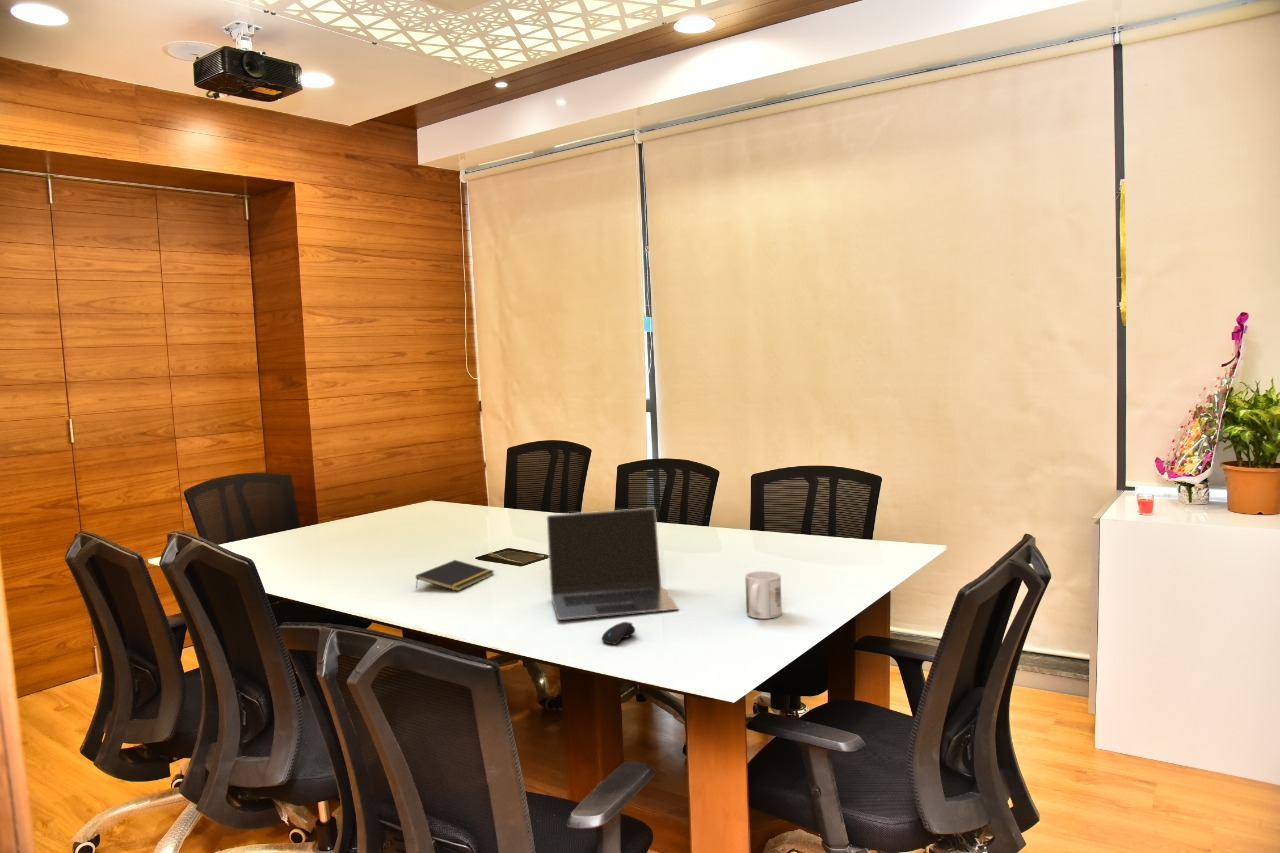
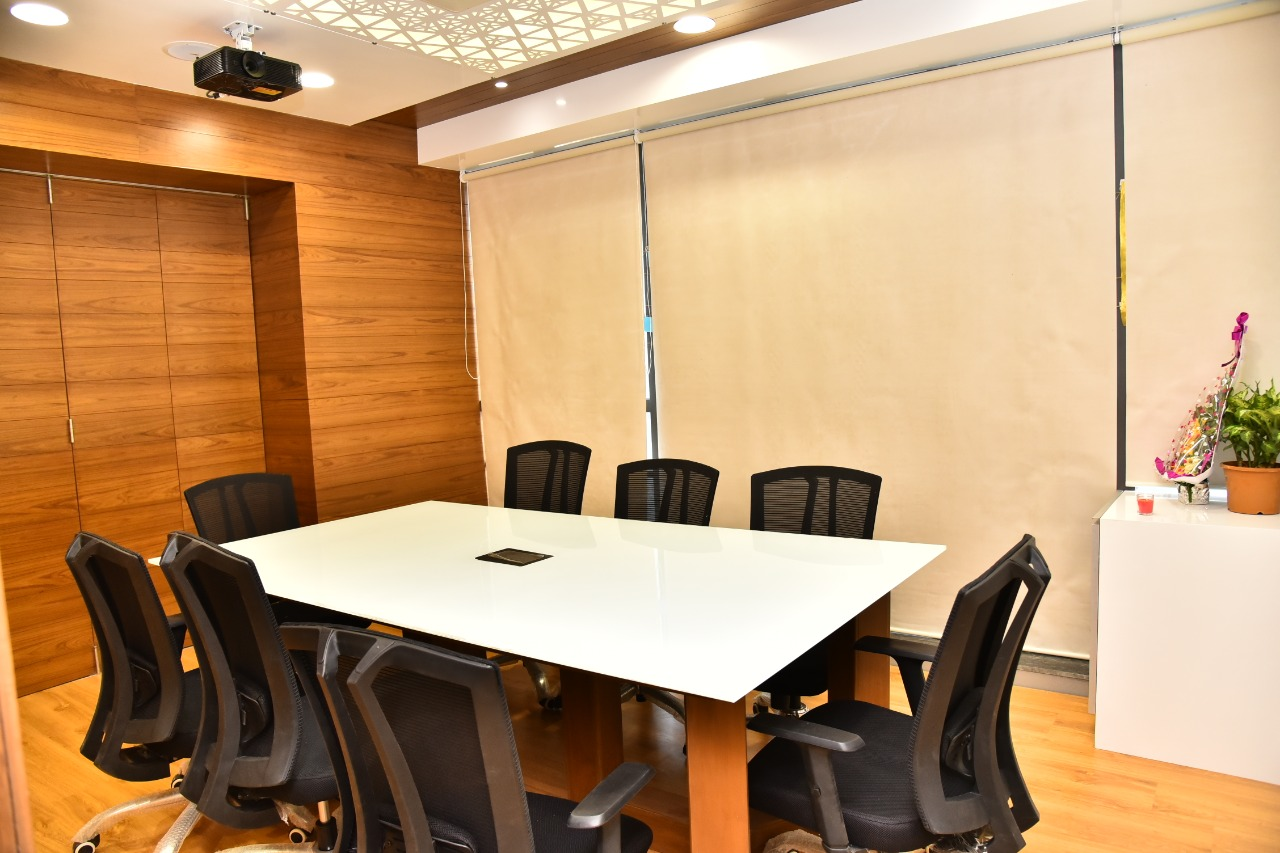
- laptop (609, 560)
- mug (760, 595)
- notepad (456, 574)
- computer mouse (619, 632)
